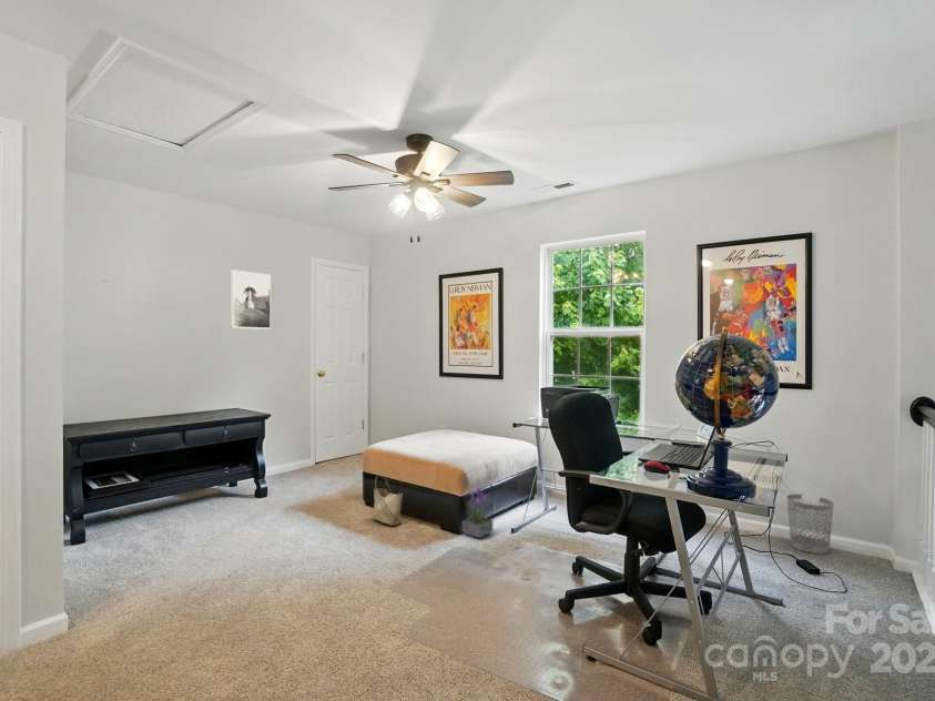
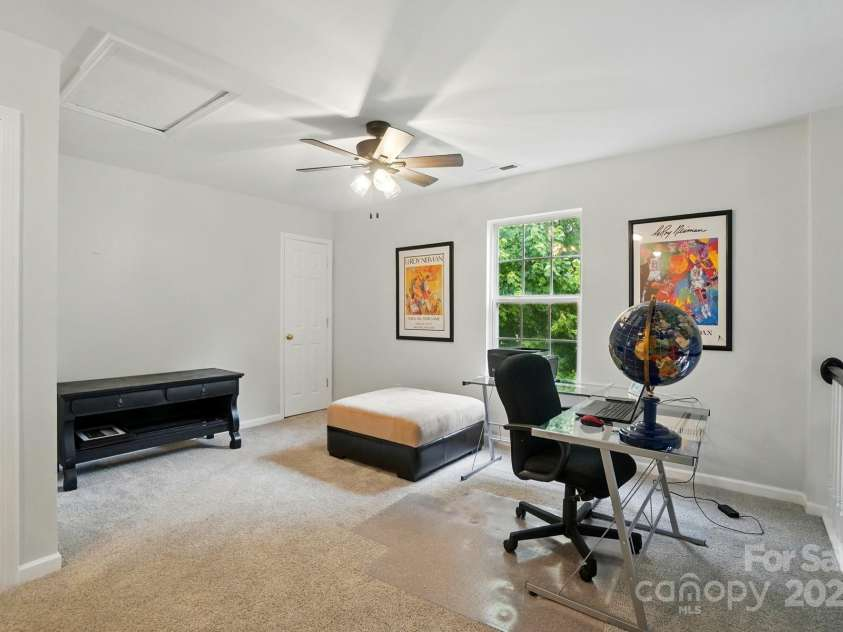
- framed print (251, 299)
- woven basket (387, 497)
- potted plant (477, 508)
- wastebasket (810, 524)
